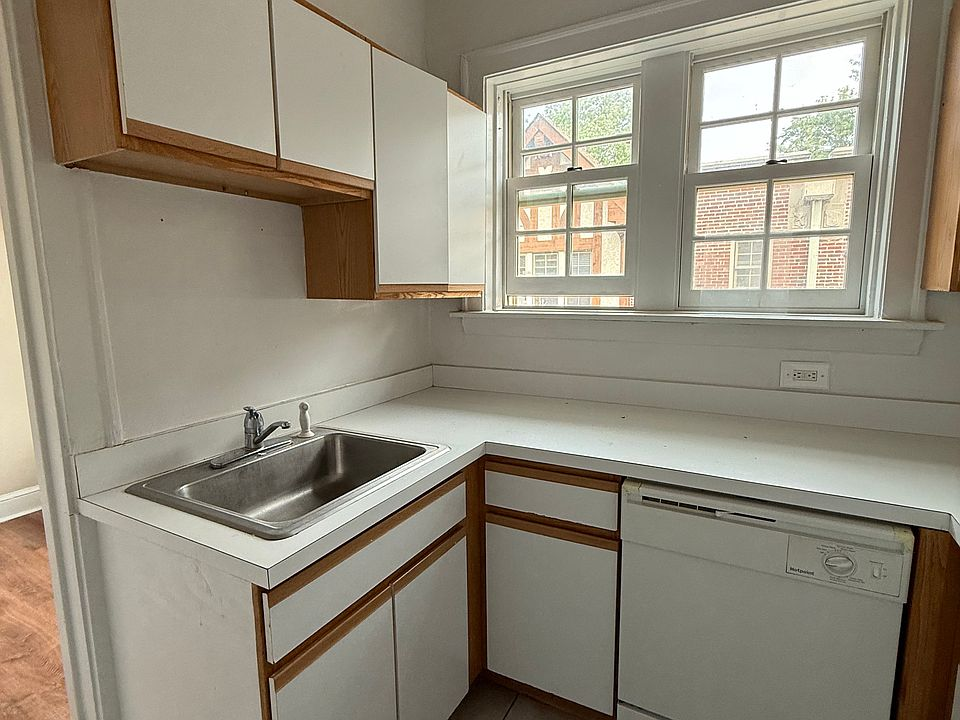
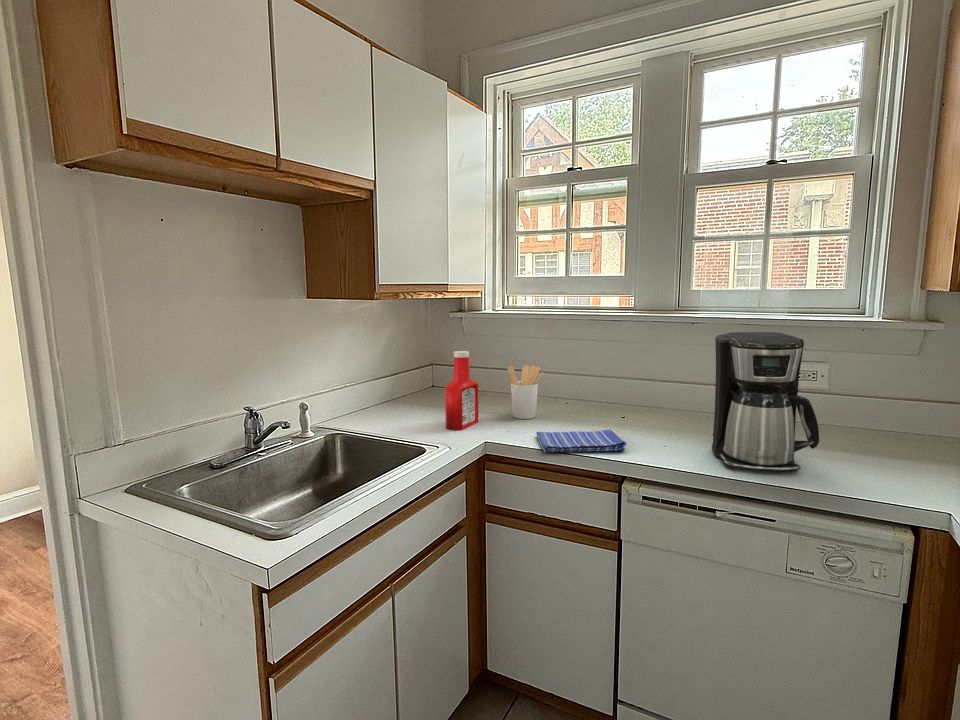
+ soap bottle (461, 388)
+ coffee maker (764, 395)
+ dish towel (579, 438)
+ utensil holder (526, 390)
